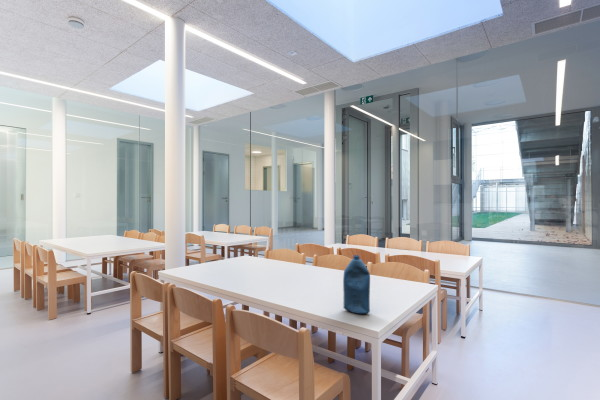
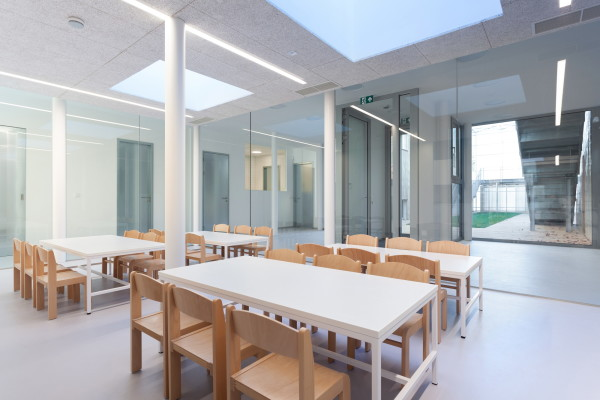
- bottle (356, 283)
